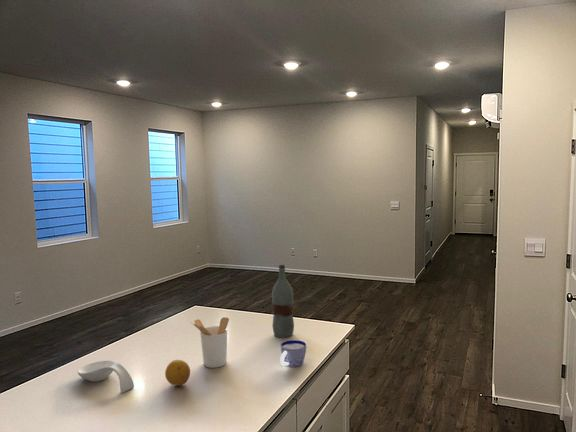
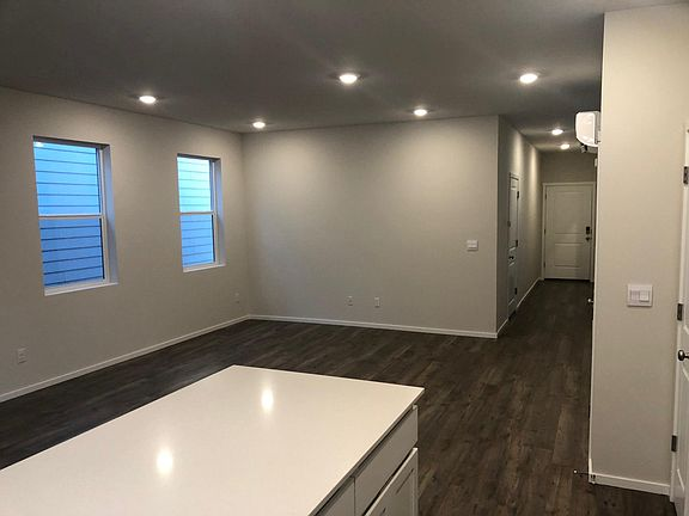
- spoon rest (106, 371)
- bottle (282, 300)
- utensil holder (209, 341)
- cup (291, 355)
- fruit (177, 372)
